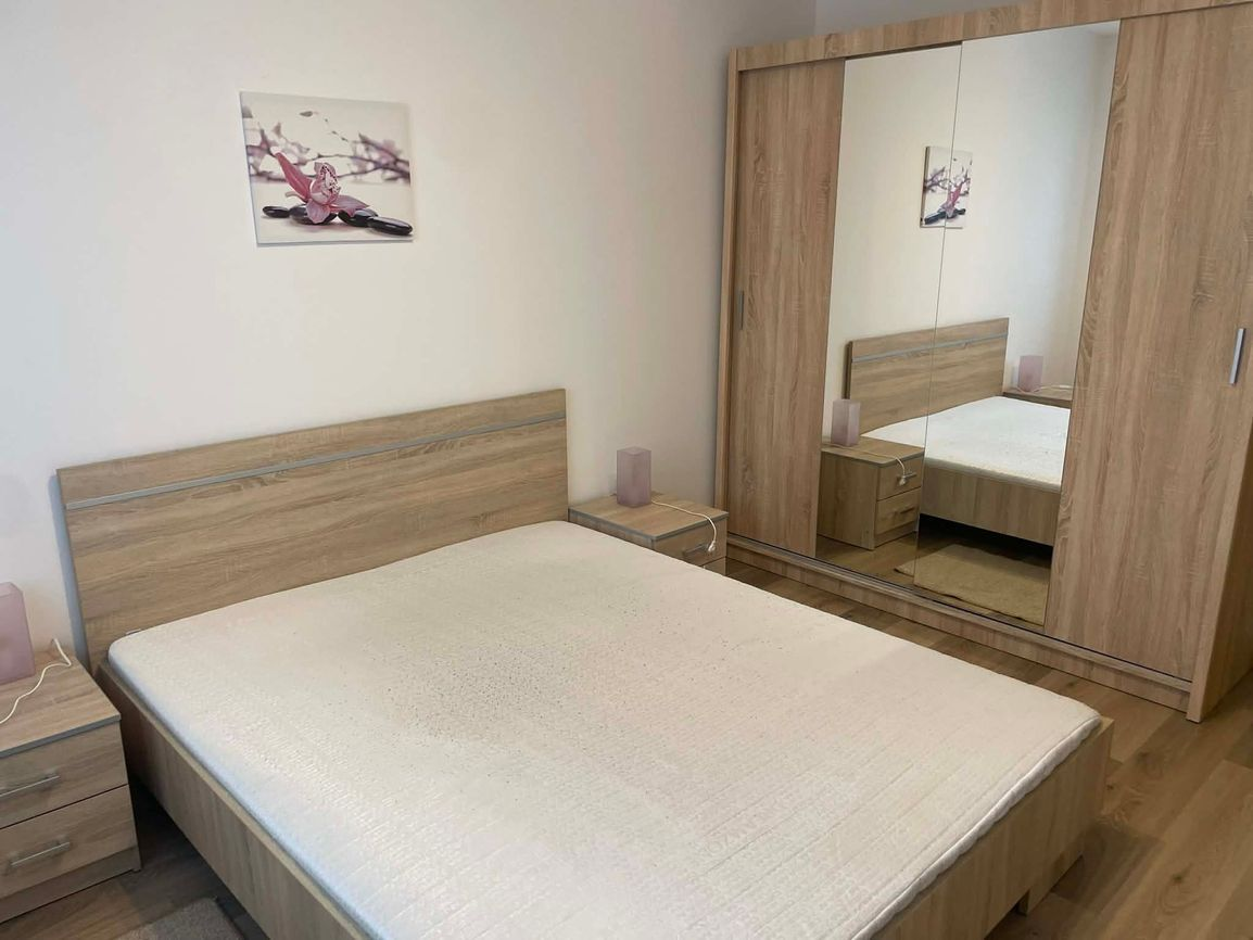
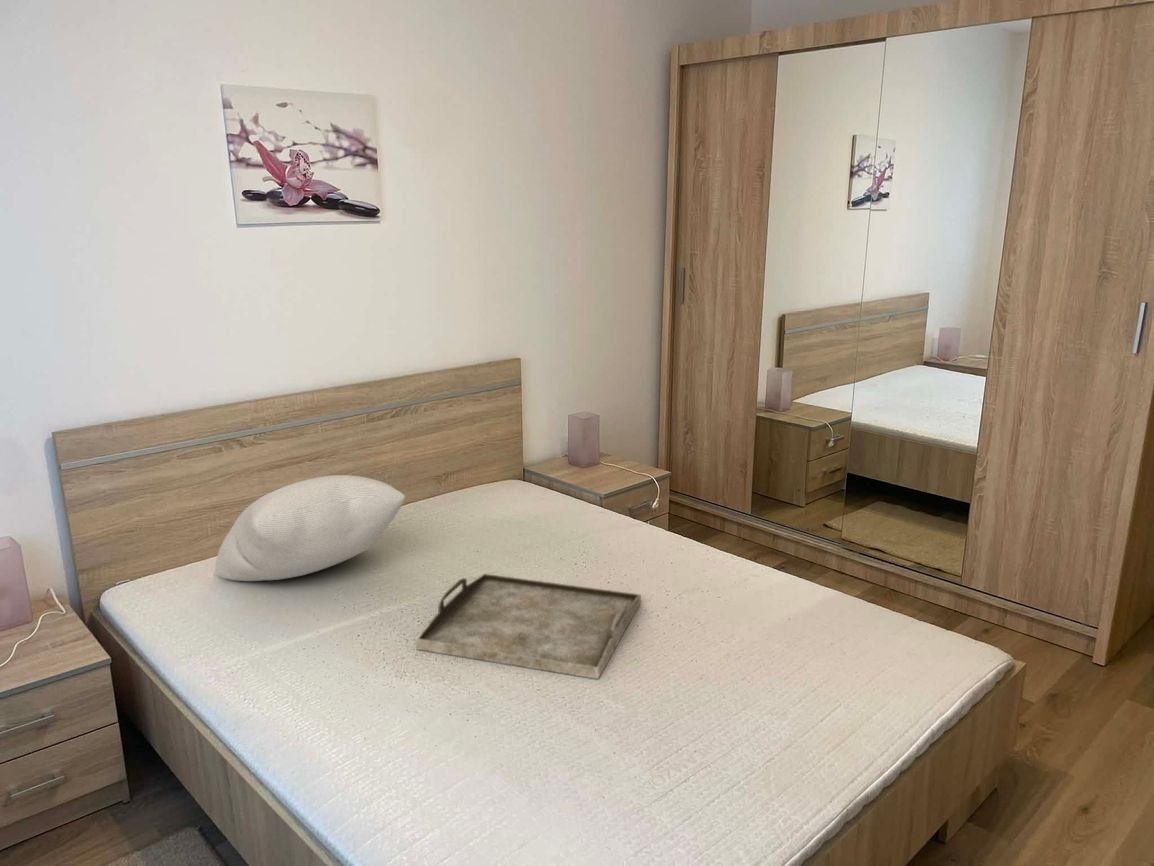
+ serving tray (534, 611)
+ pillow (308, 526)
